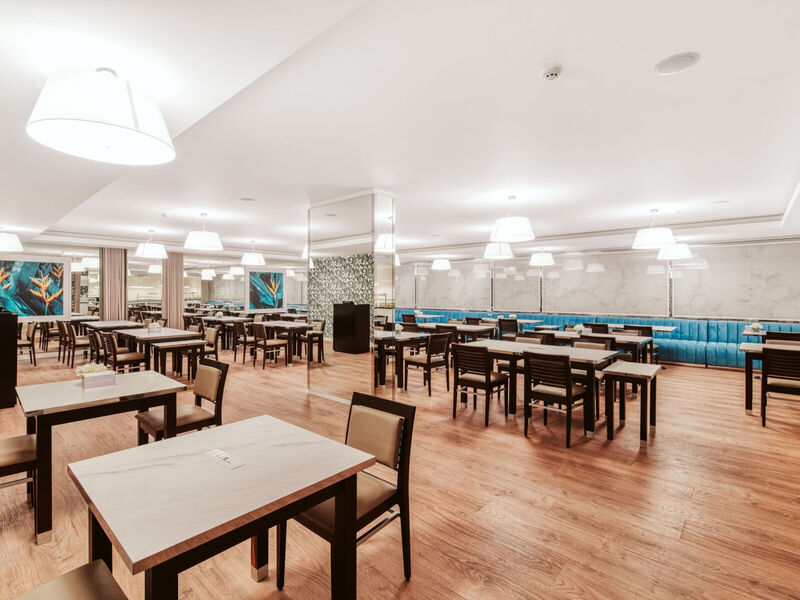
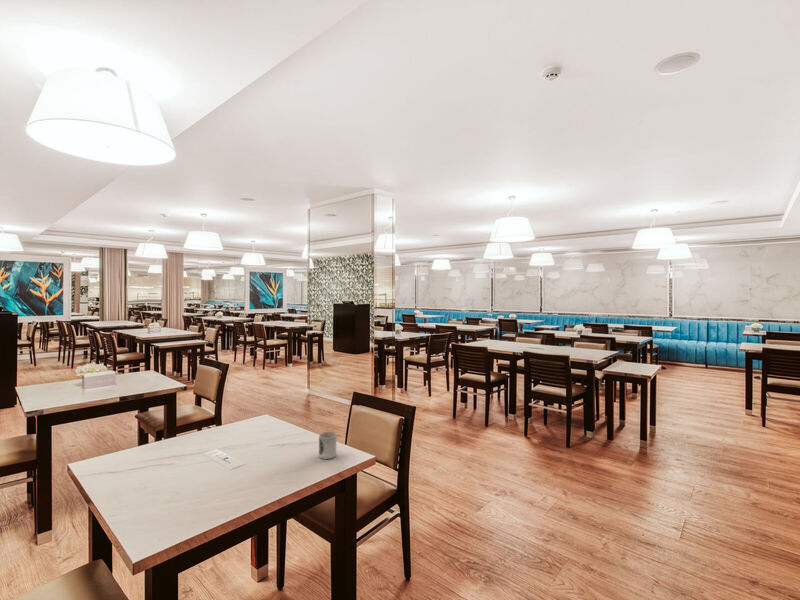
+ cup (326, 443)
